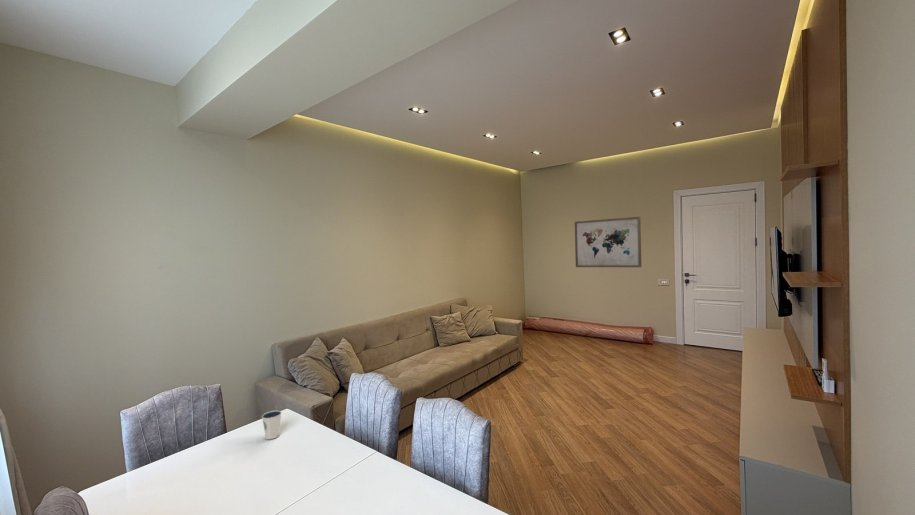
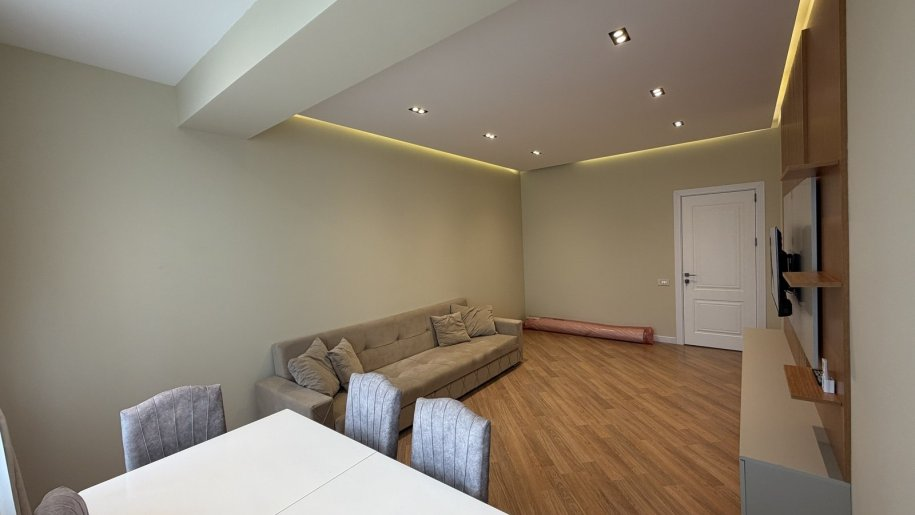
- dixie cup (272, 425)
- wall art (606, 243)
